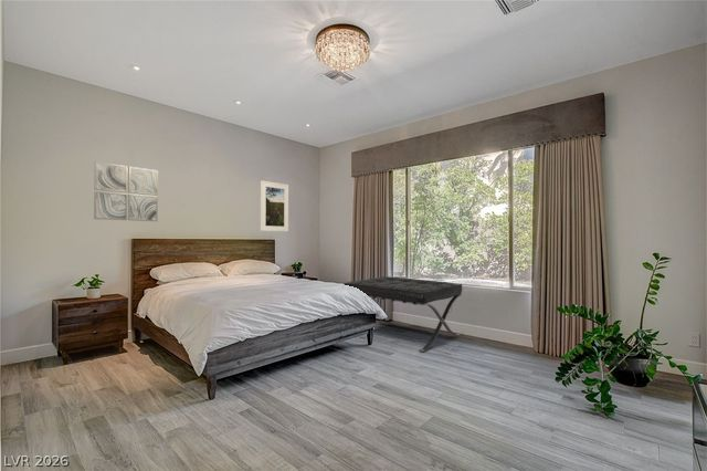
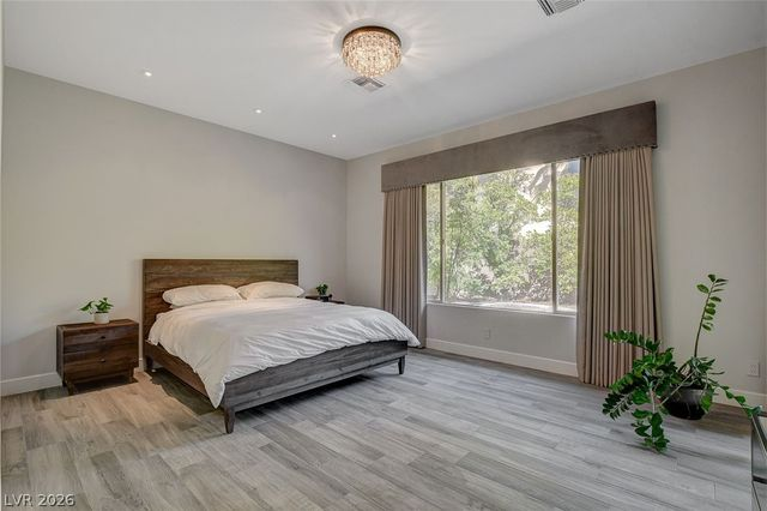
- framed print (274, 207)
- wall art (126, 193)
- bench (402, 302)
